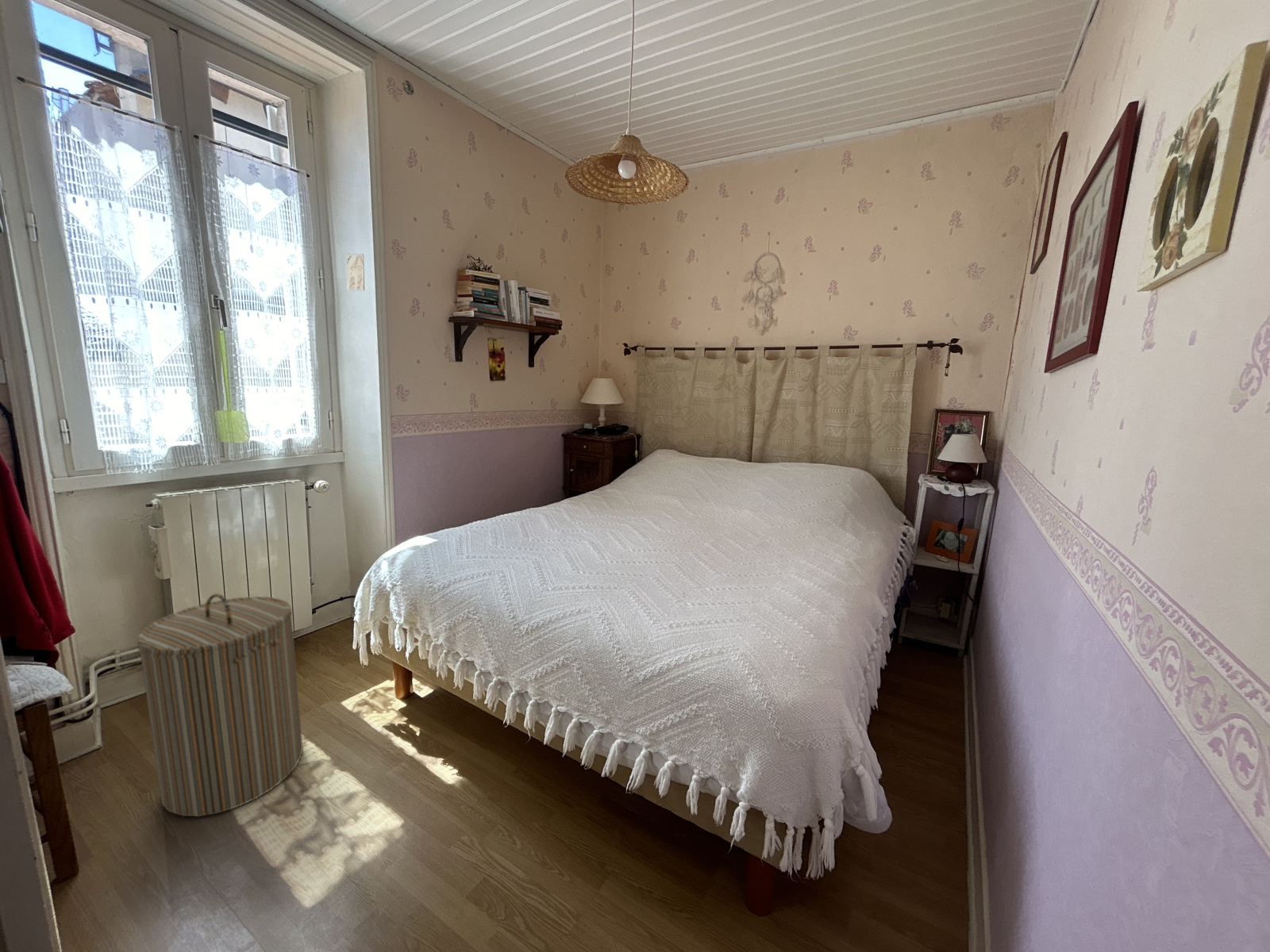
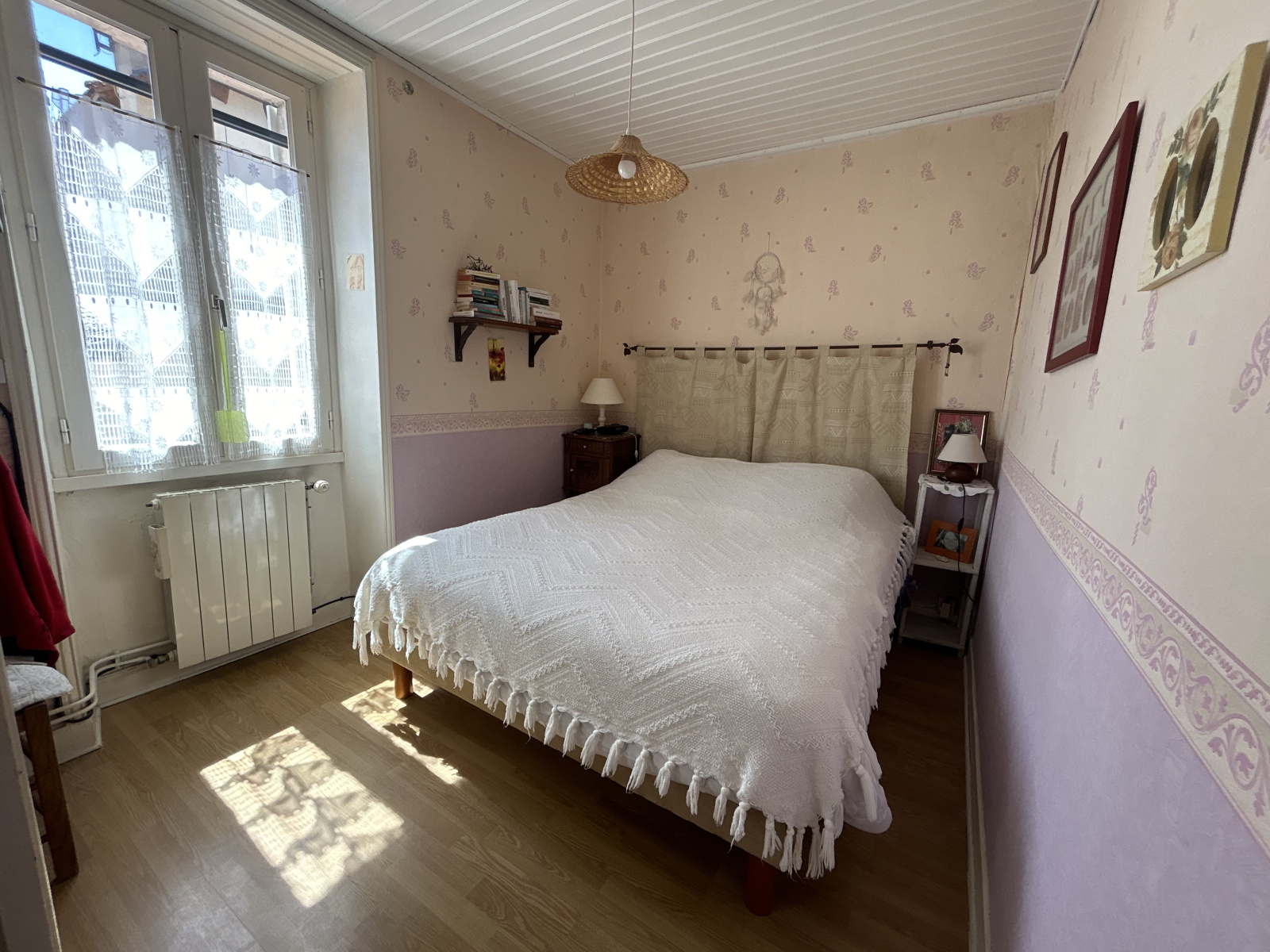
- laundry hamper (227, 685)
